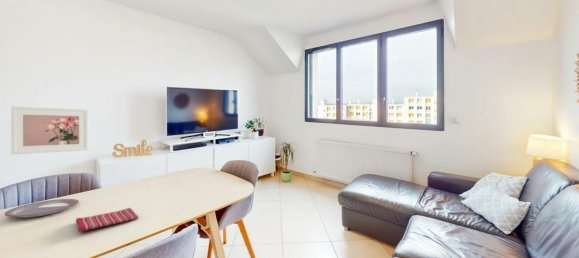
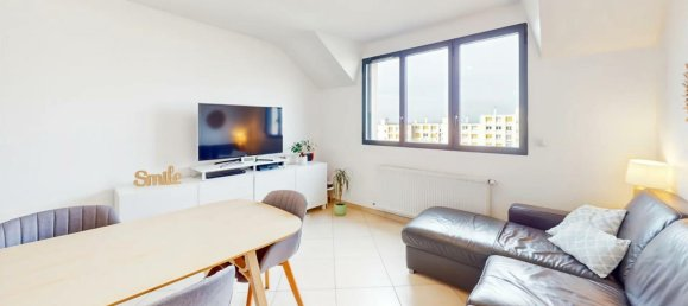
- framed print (52, 130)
- dish towel (107, 218)
- plate (44, 208)
